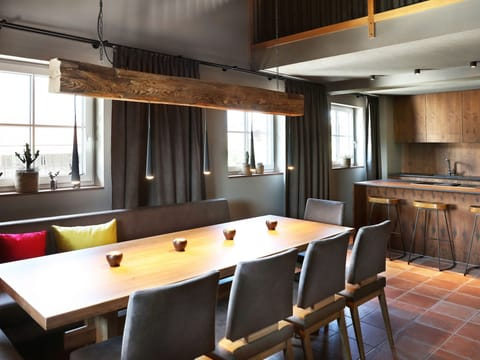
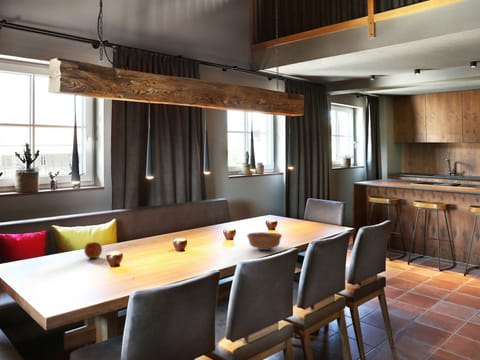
+ bowl (264, 241)
+ apple (93, 250)
